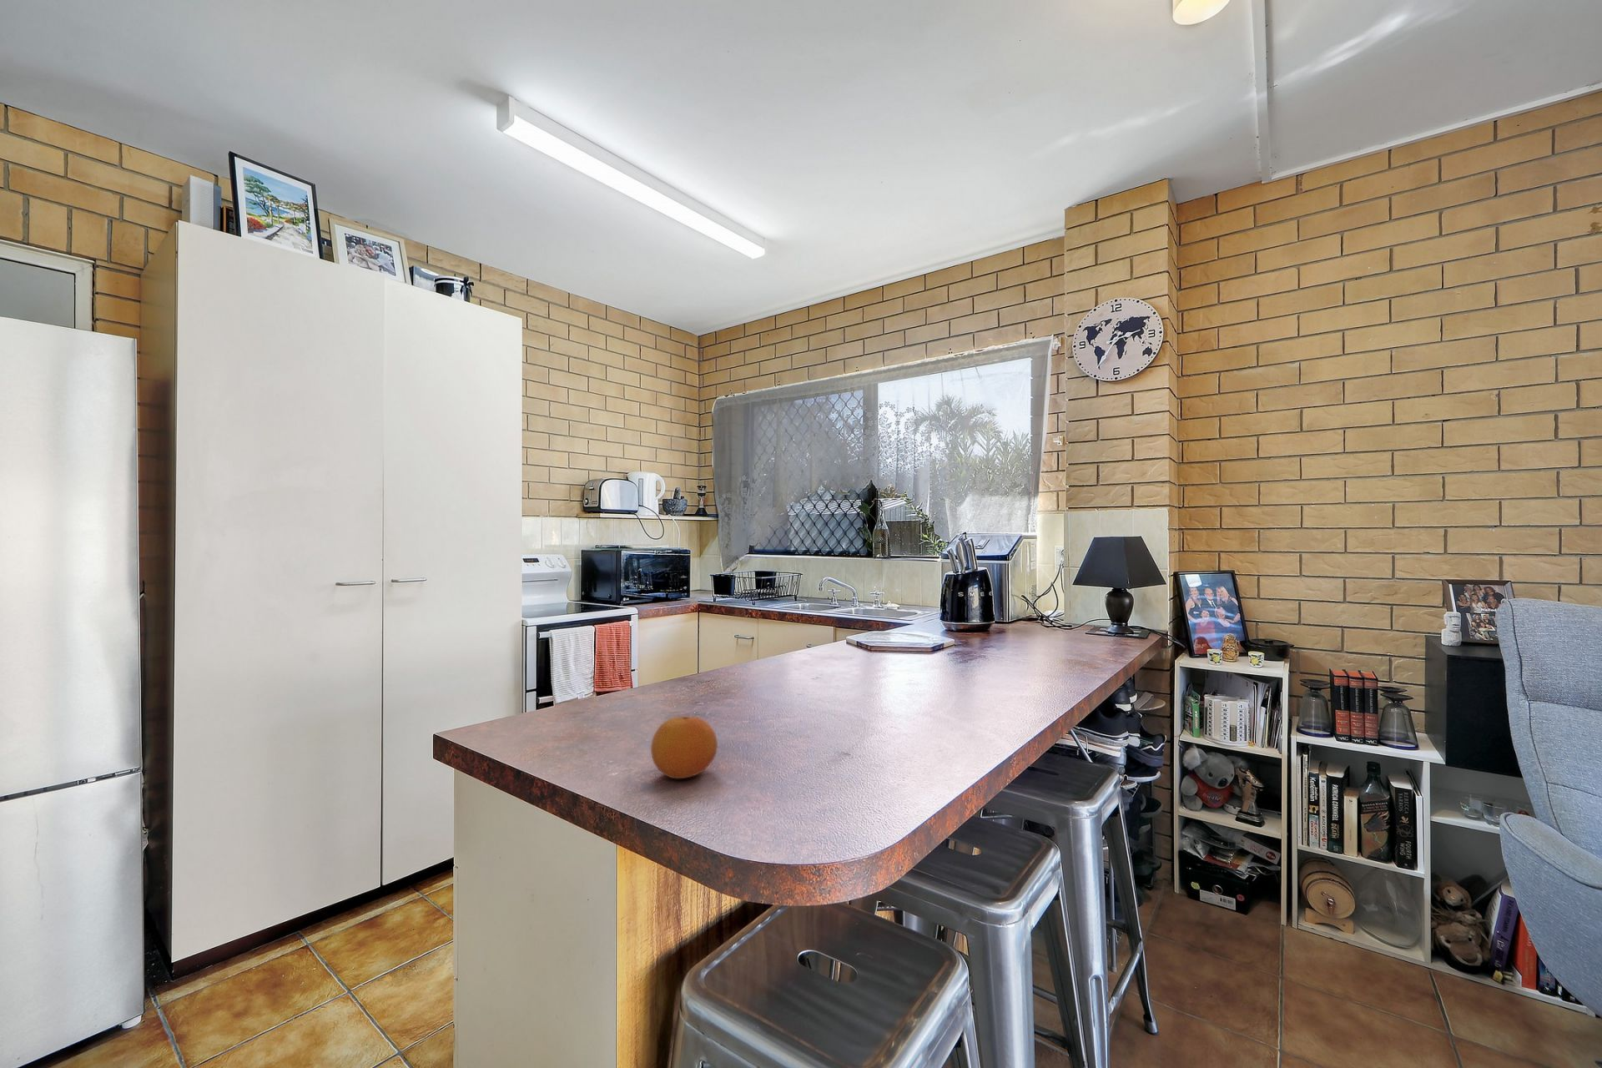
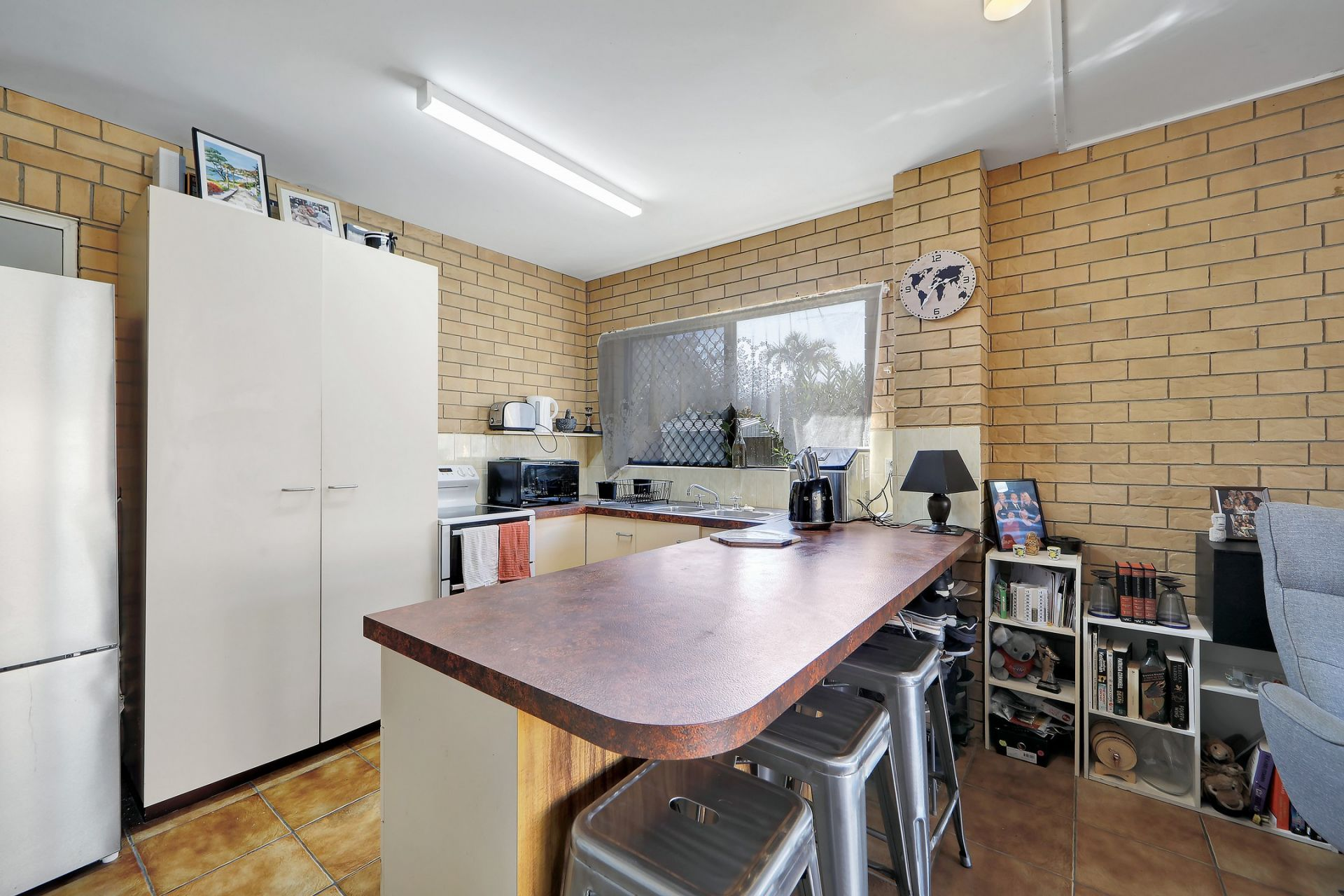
- fruit (684, 745)
